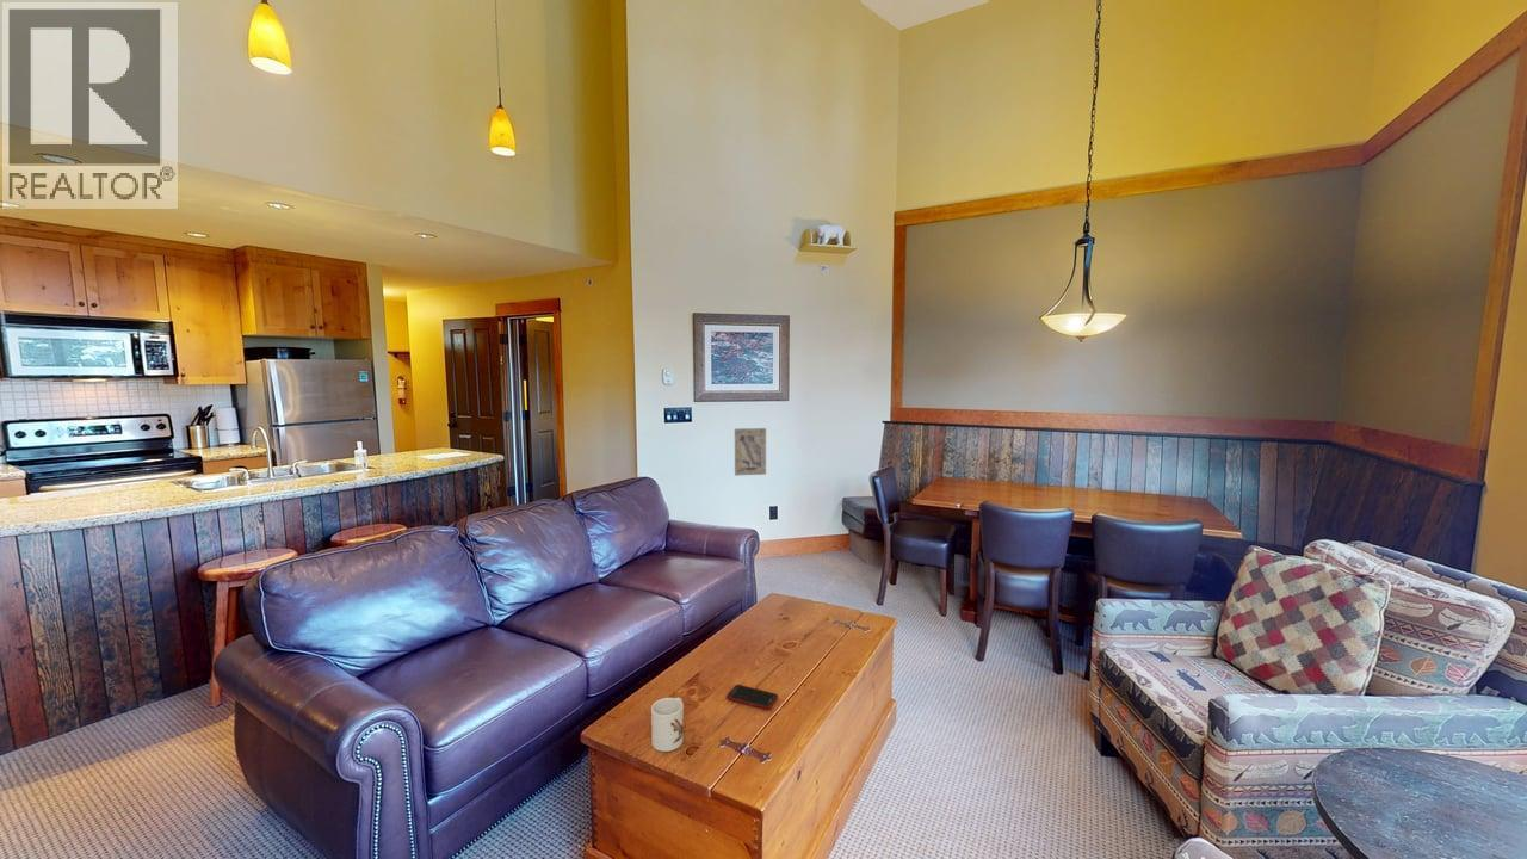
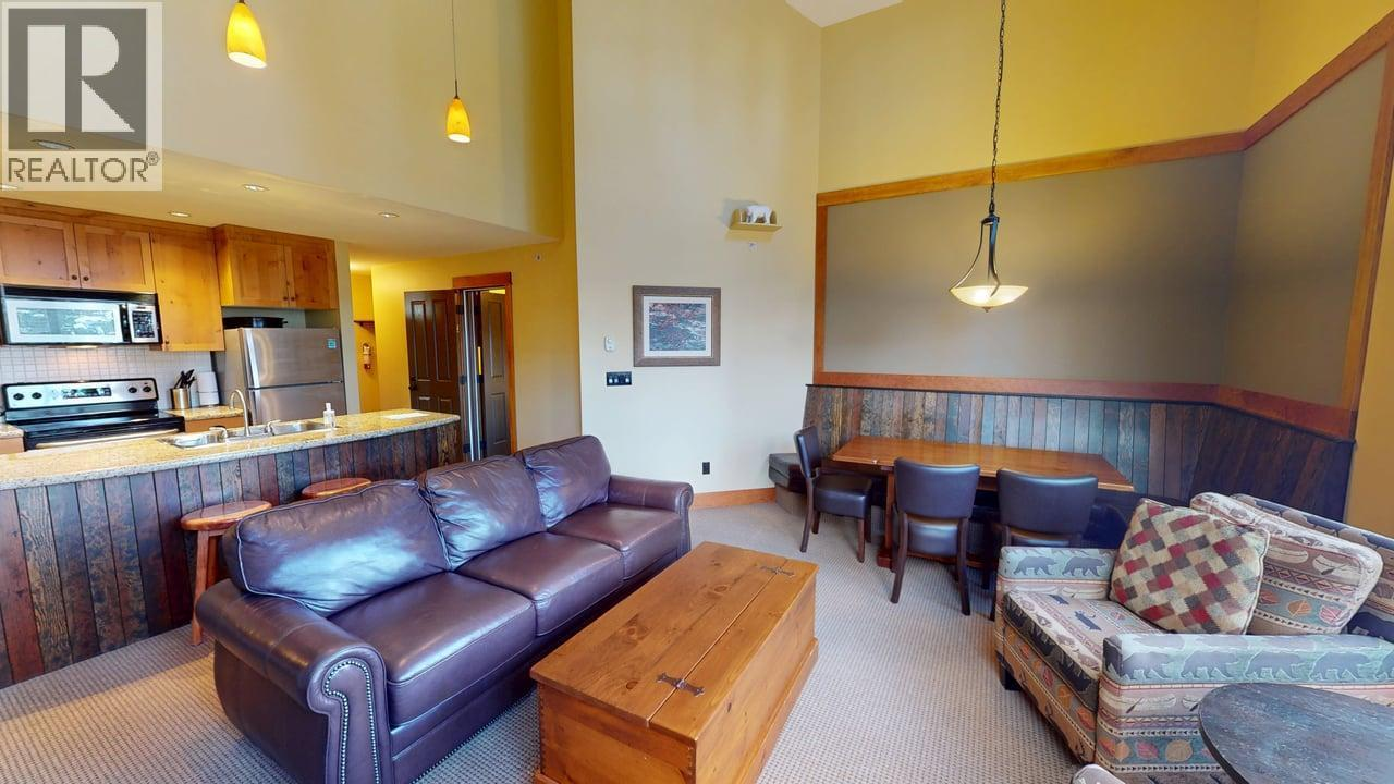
- cell phone (752, 697)
- mug (670, 719)
- wall art (750, 451)
